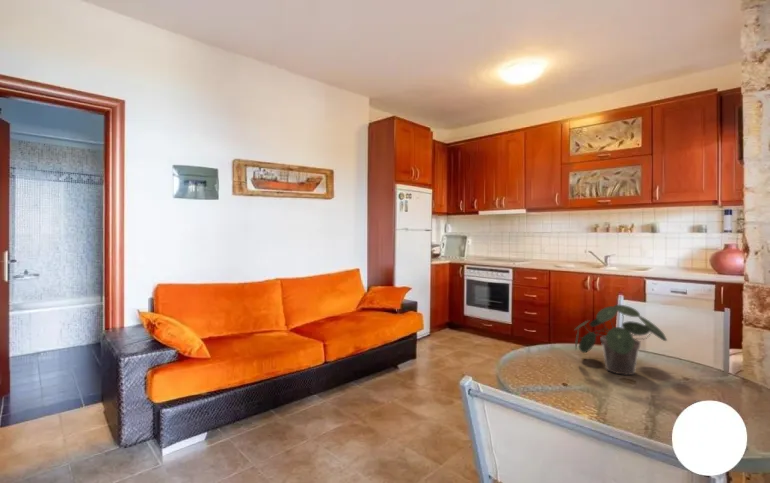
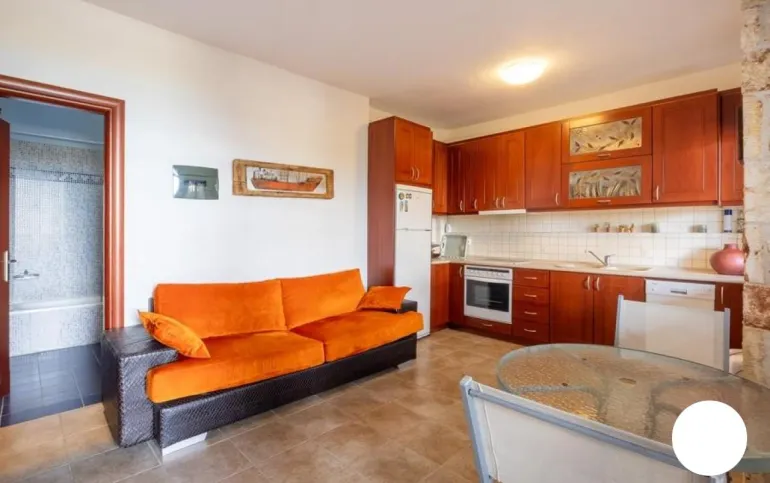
- potted plant (618, 337)
